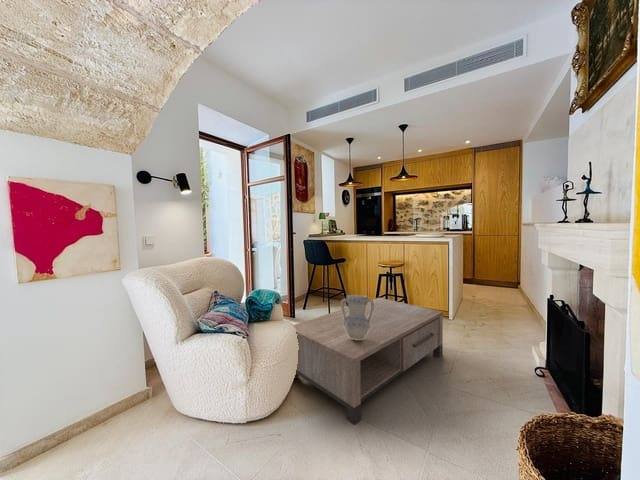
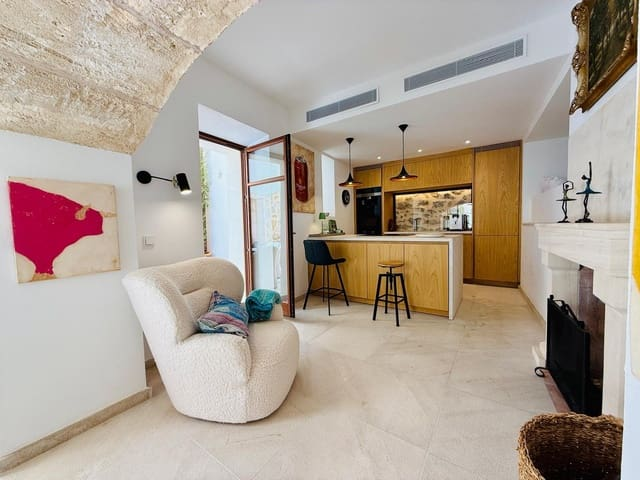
- coffee table (370, 342)
- vase (357, 316)
